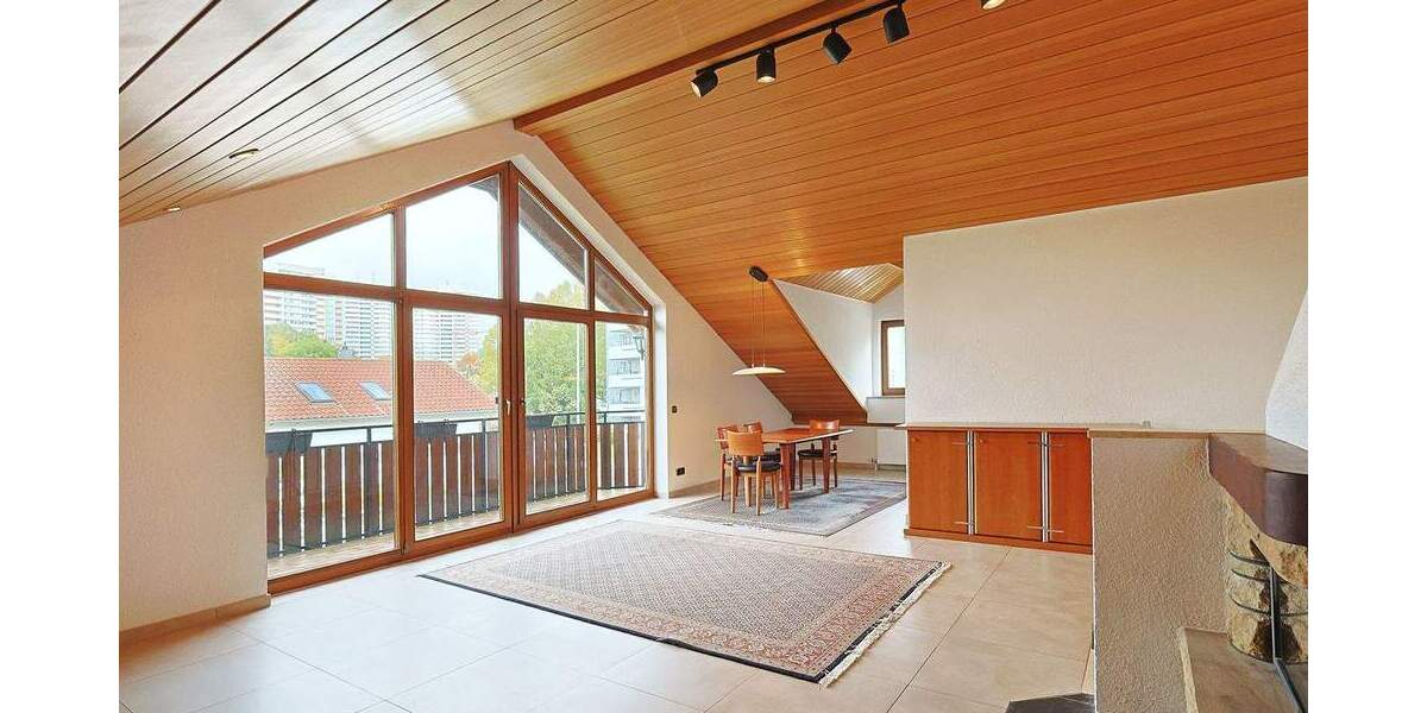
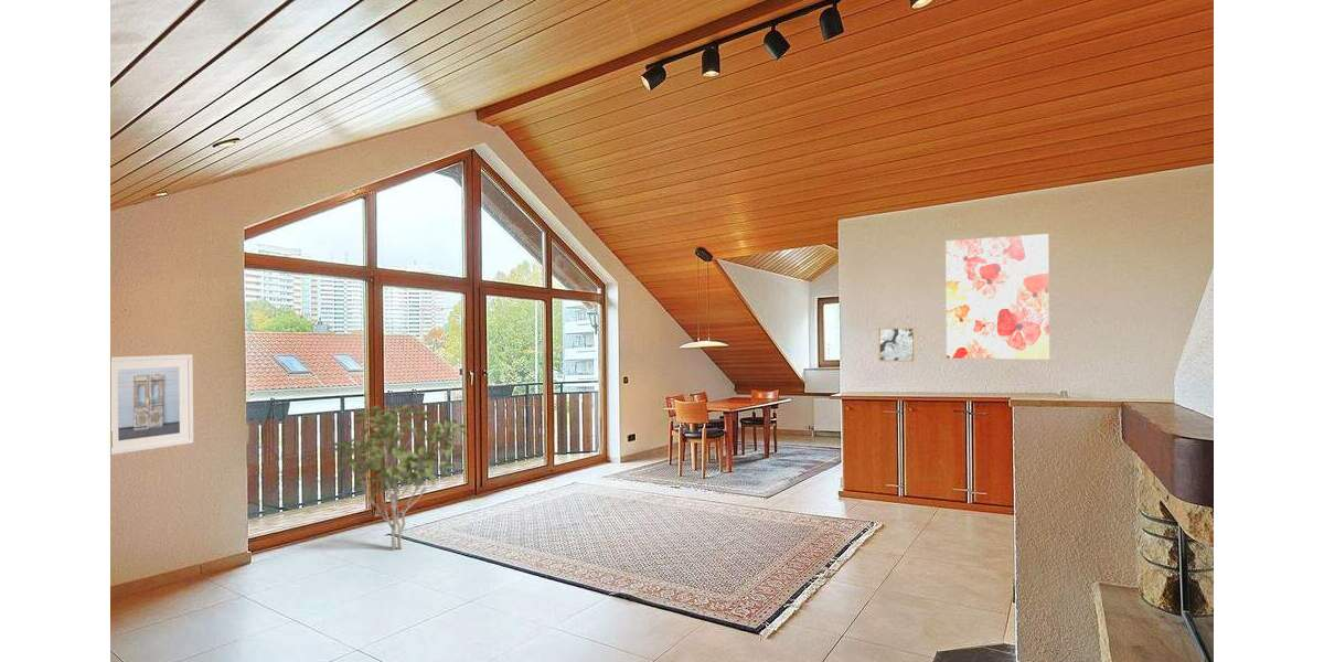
+ wall art (995, 298)
+ wall art (896, 344)
+ shrub (397, 477)
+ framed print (149, 402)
